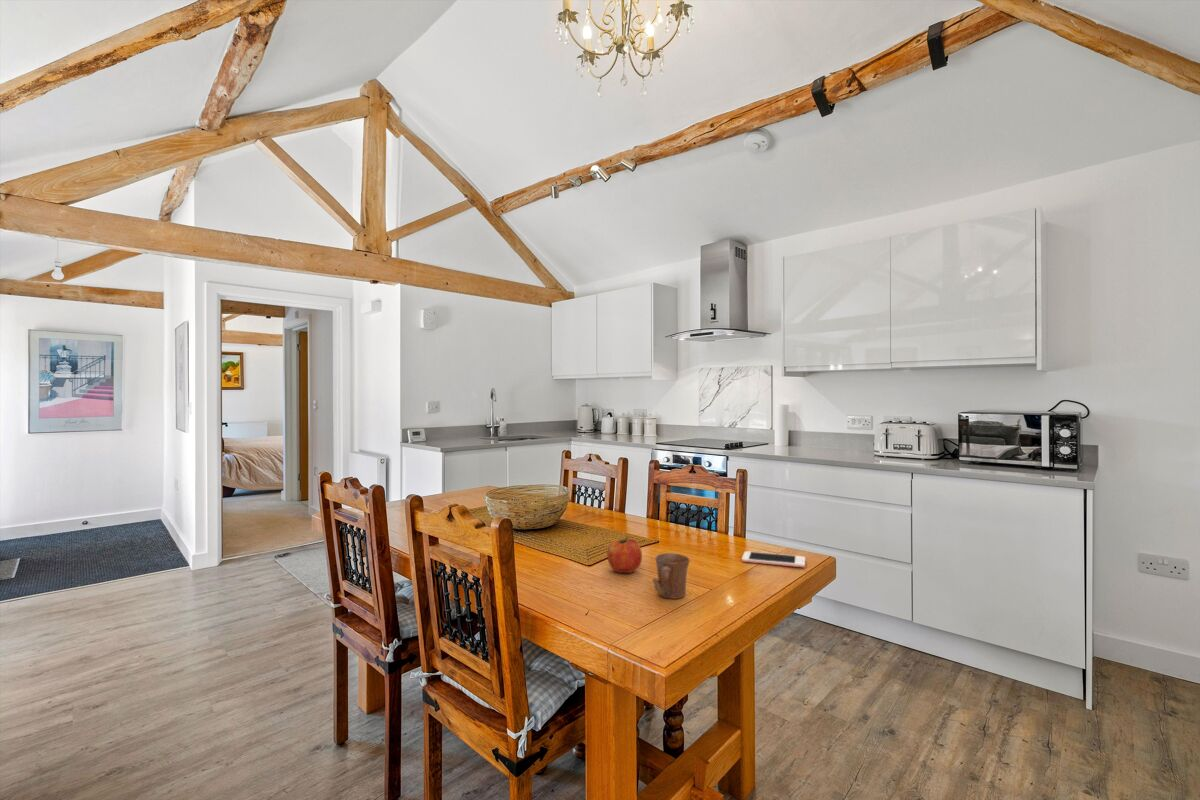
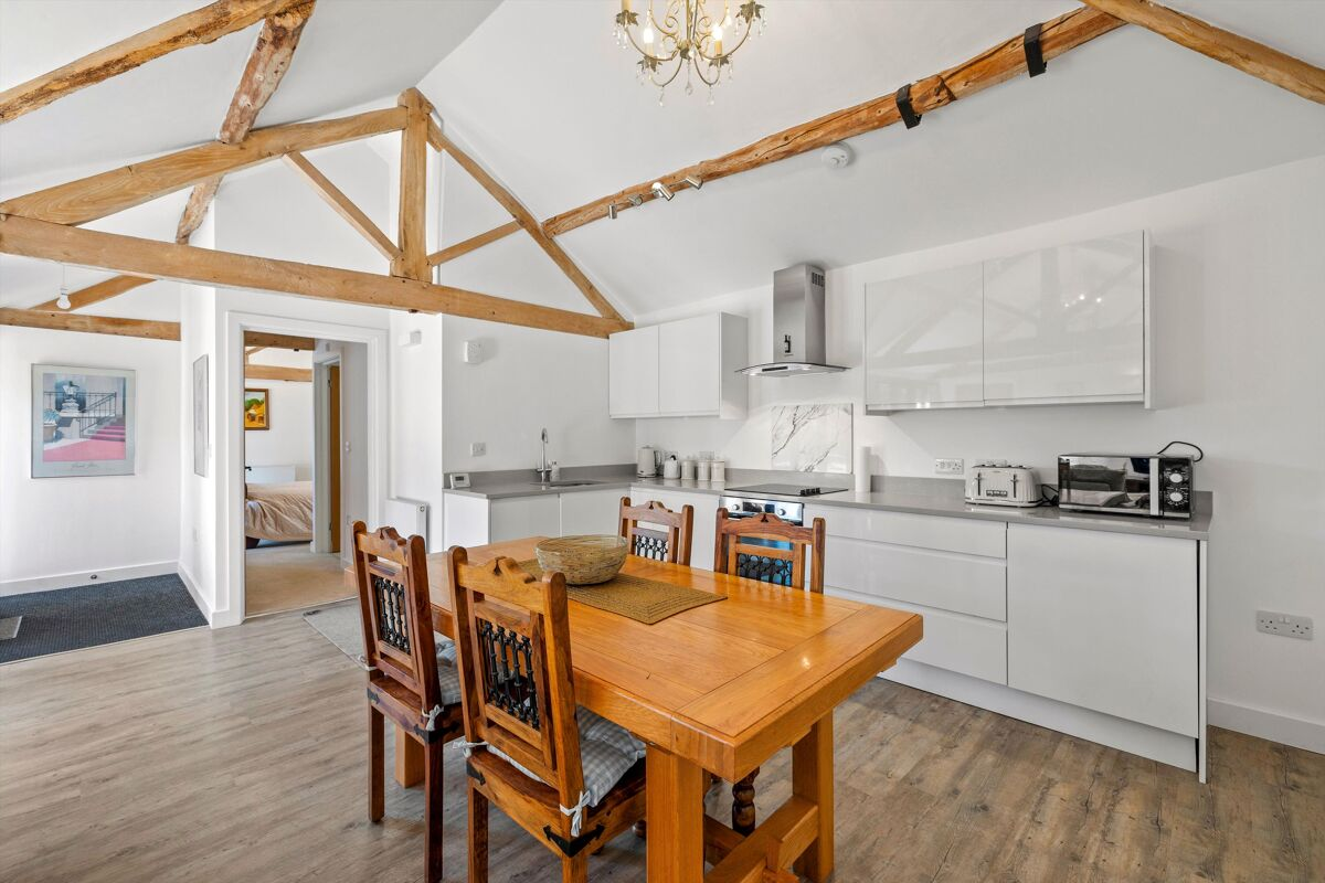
- mug (670, 577)
- fruit (624, 553)
- cell phone (773, 559)
